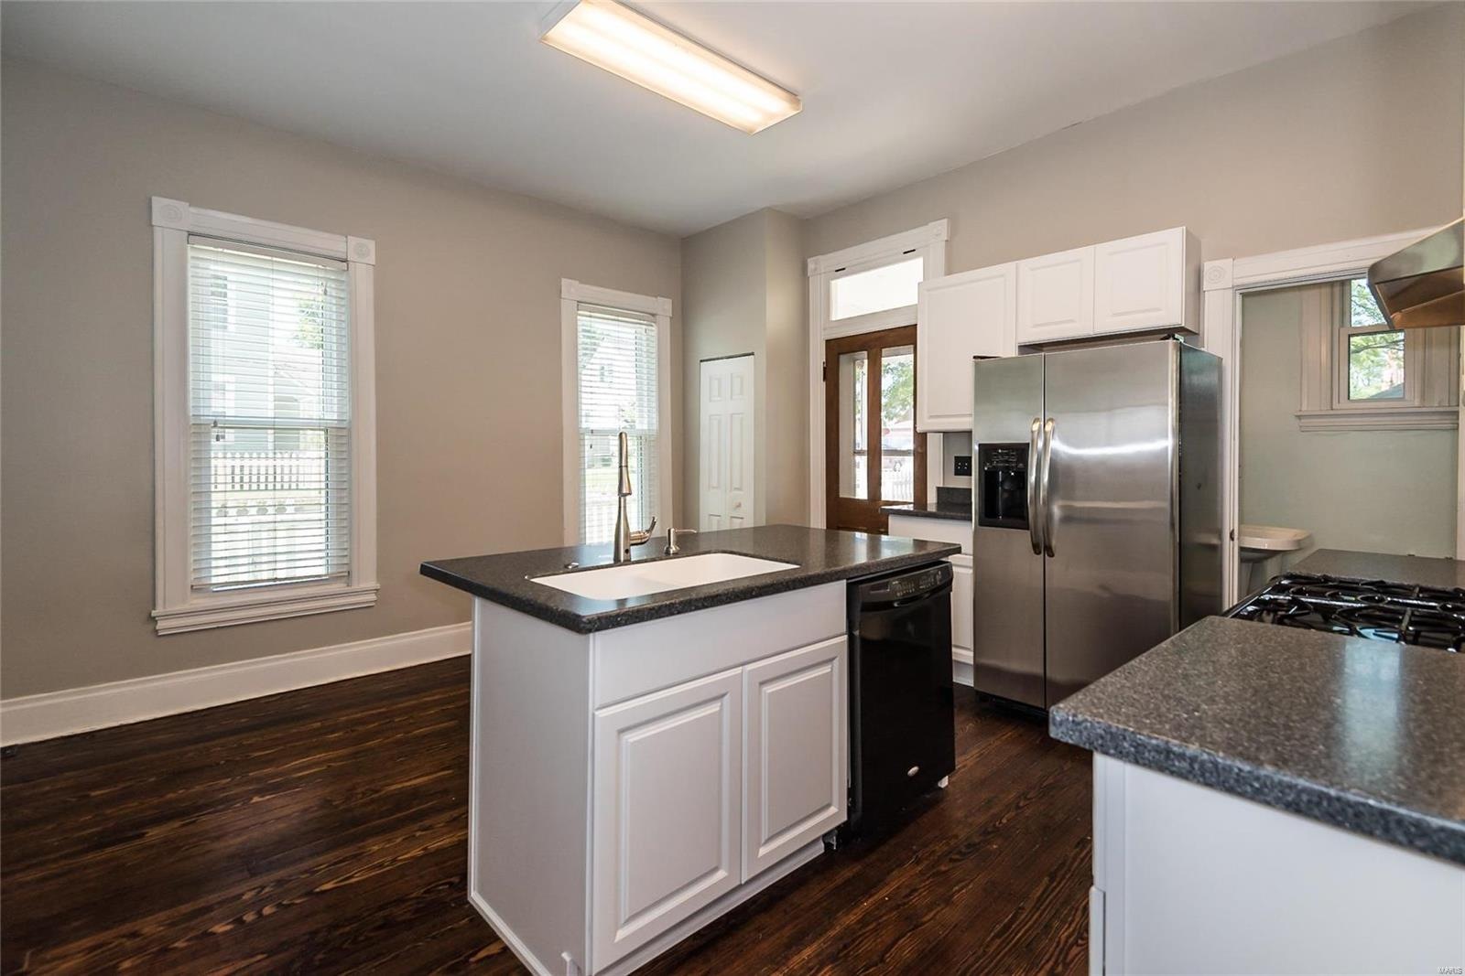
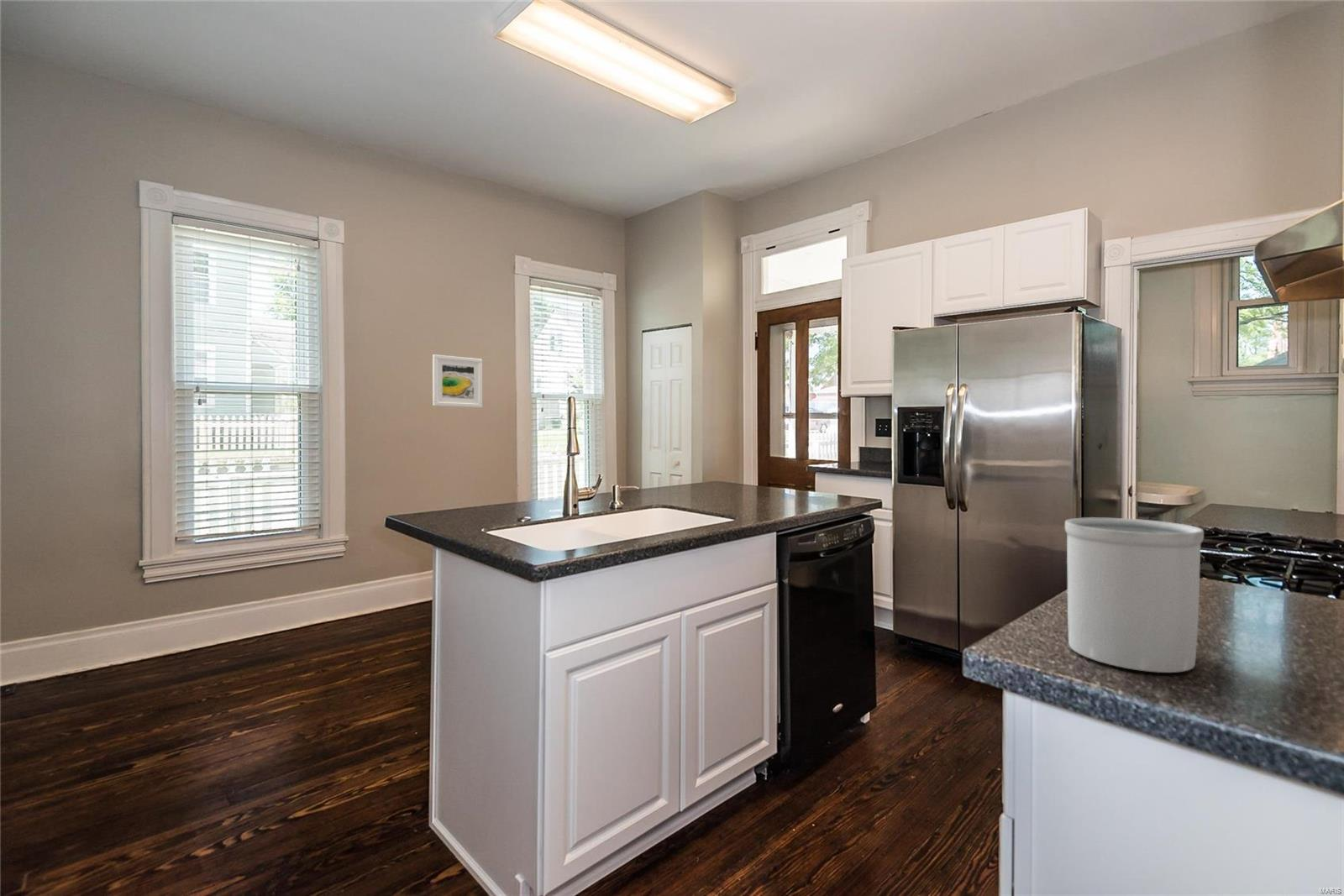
+ utensil holder (1130, 589)
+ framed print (458, 381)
